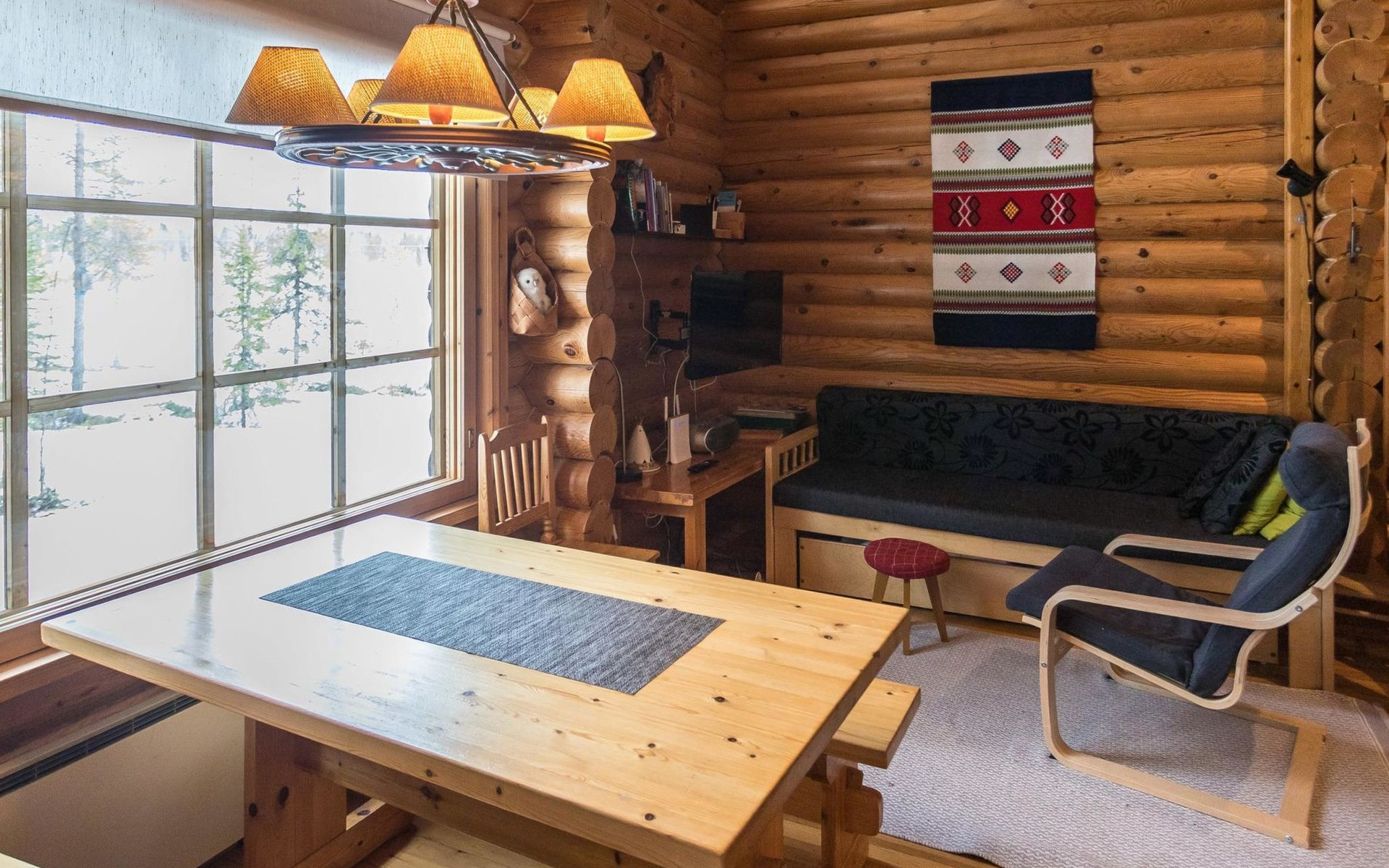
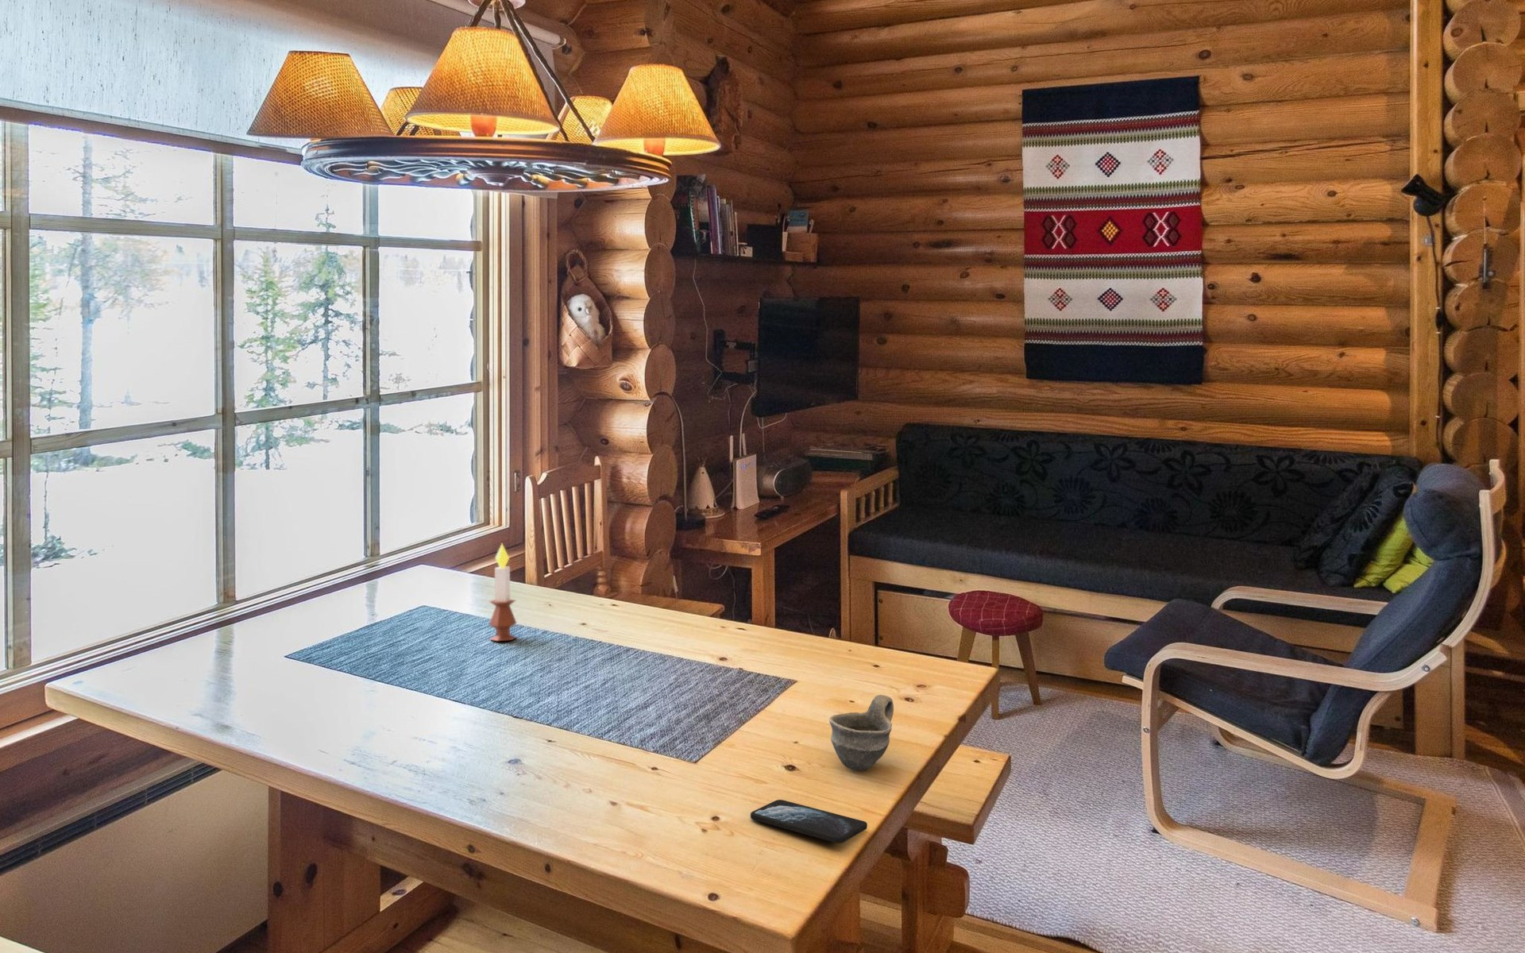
+ smartphone (808, 820)
+ cup (866, 733)
+ candle (502, 590)
